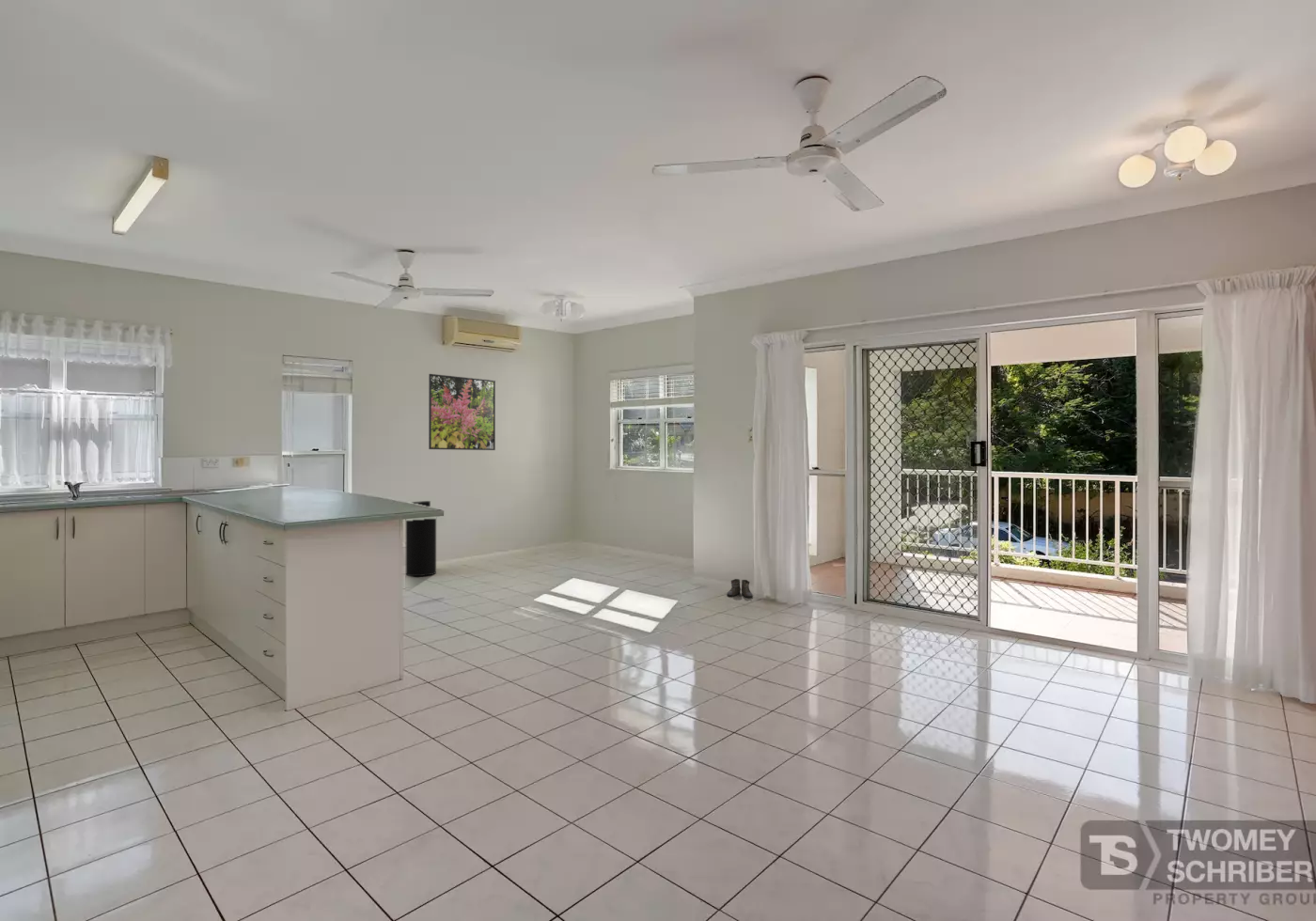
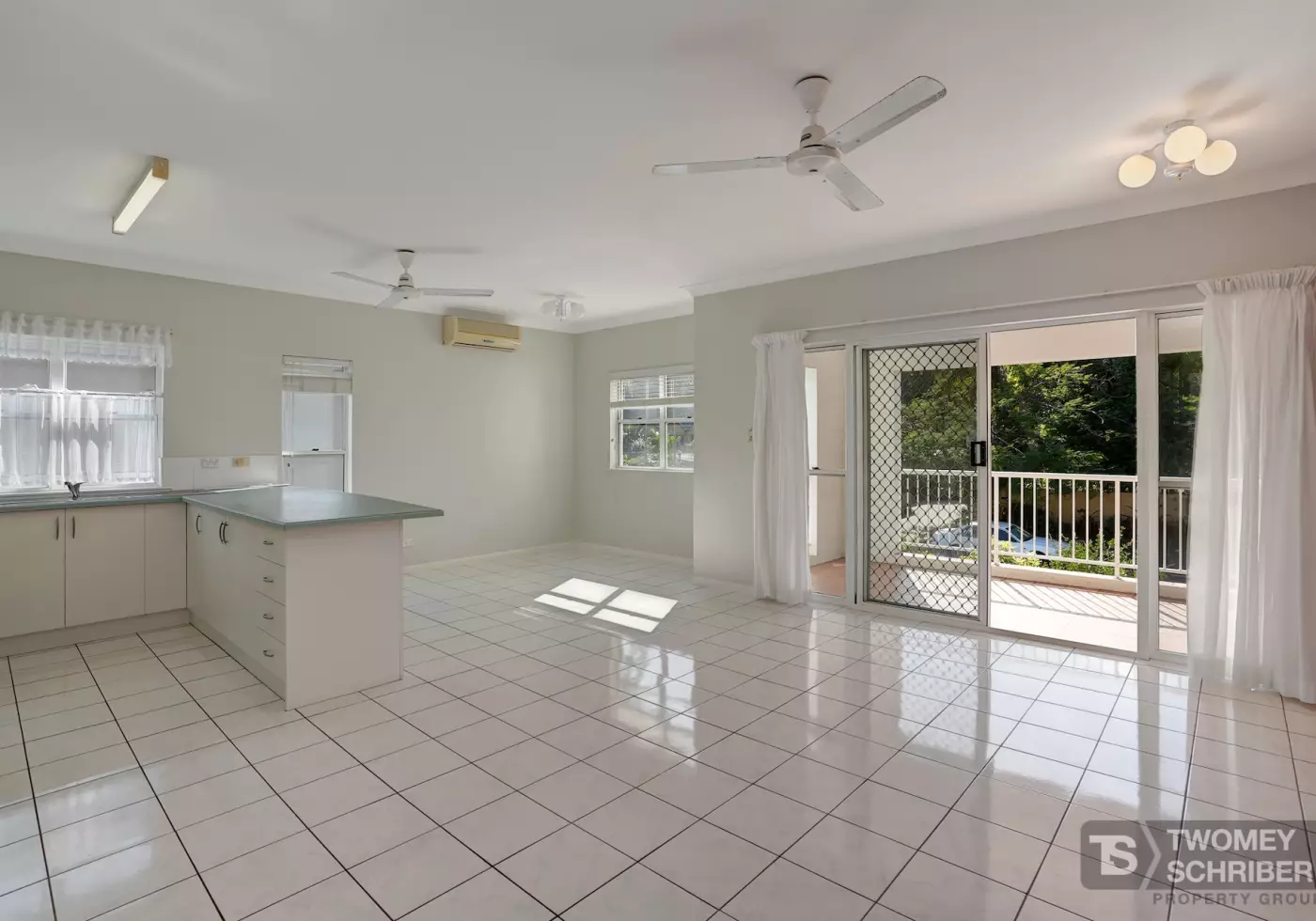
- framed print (462, 414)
- trash can (421, 538)
- boots (739, 587)
